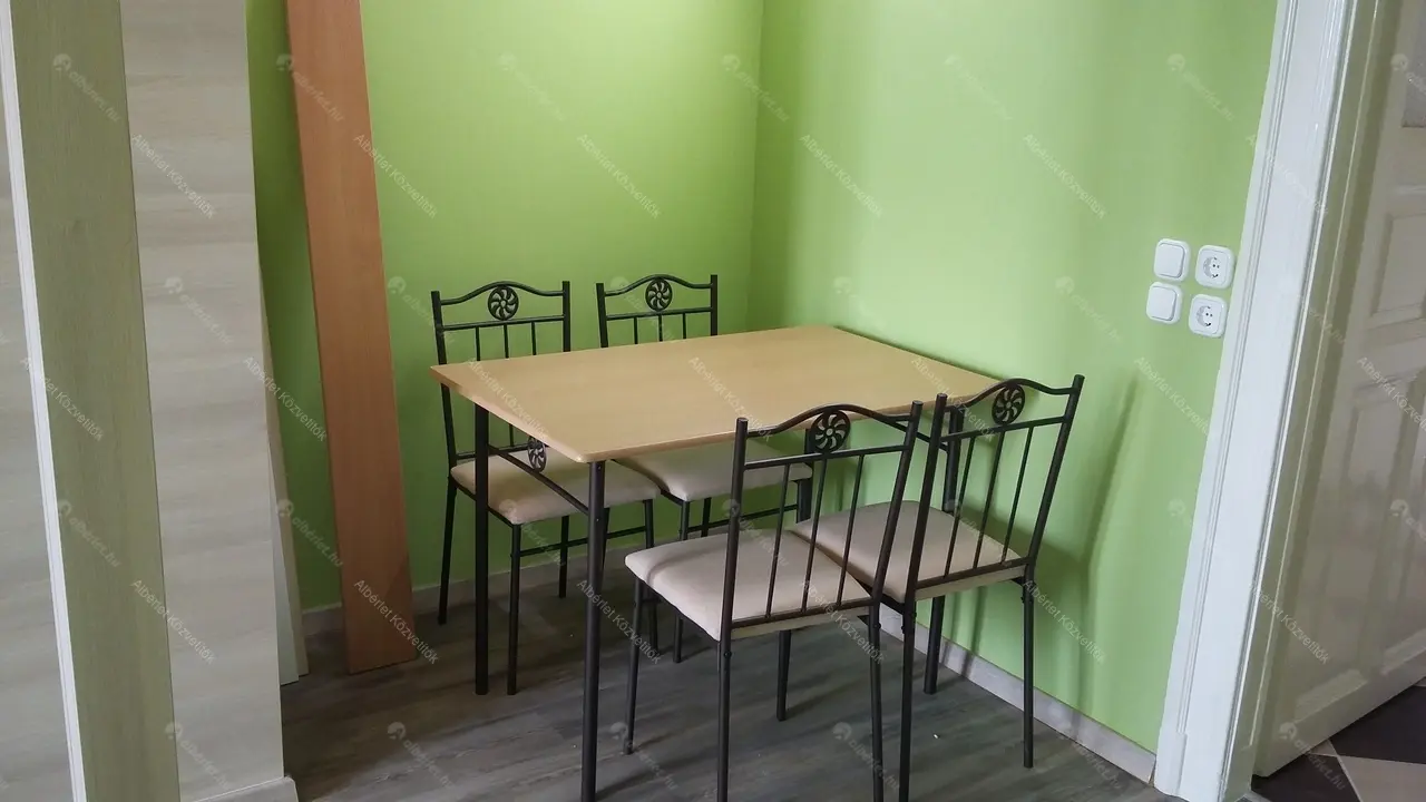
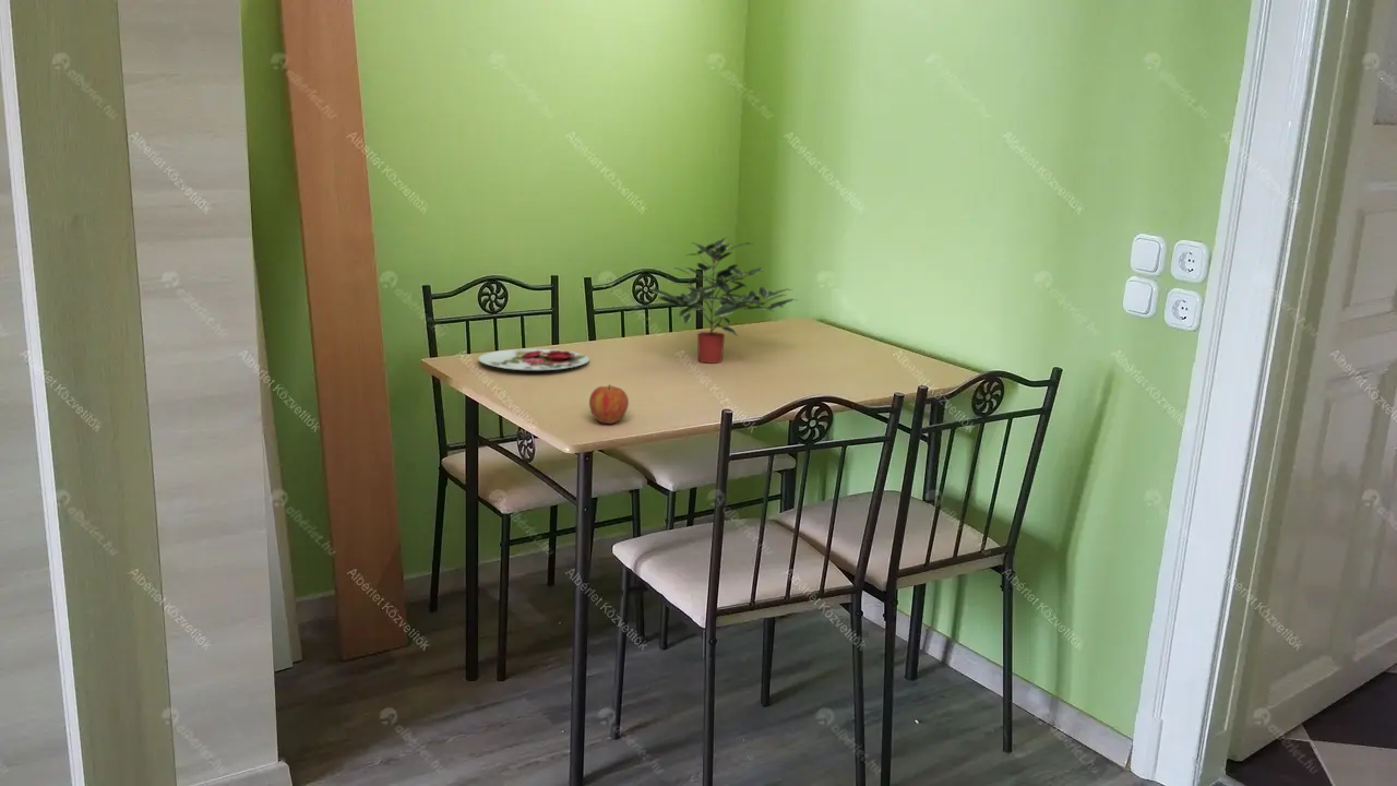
+ potted plant (724, 302)
+ plate (534, 357)
+ apple (608, 403)
